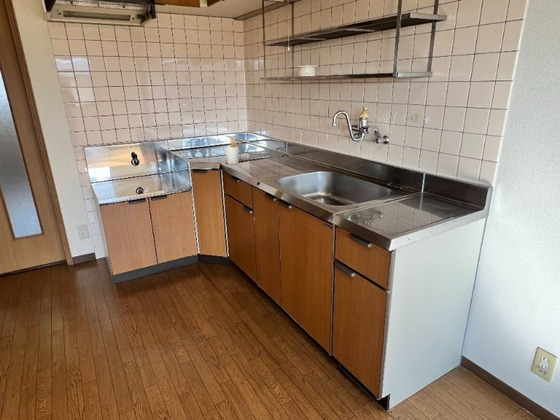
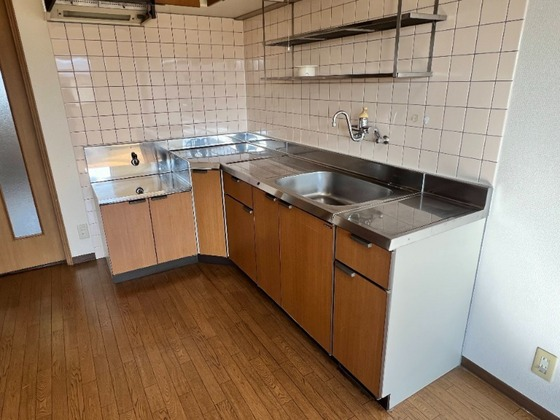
- utensil holder (235, 150)
